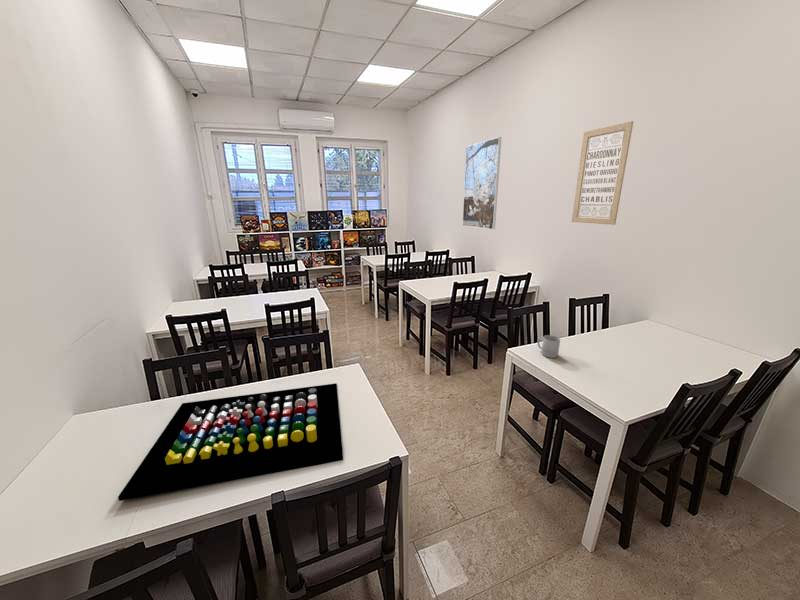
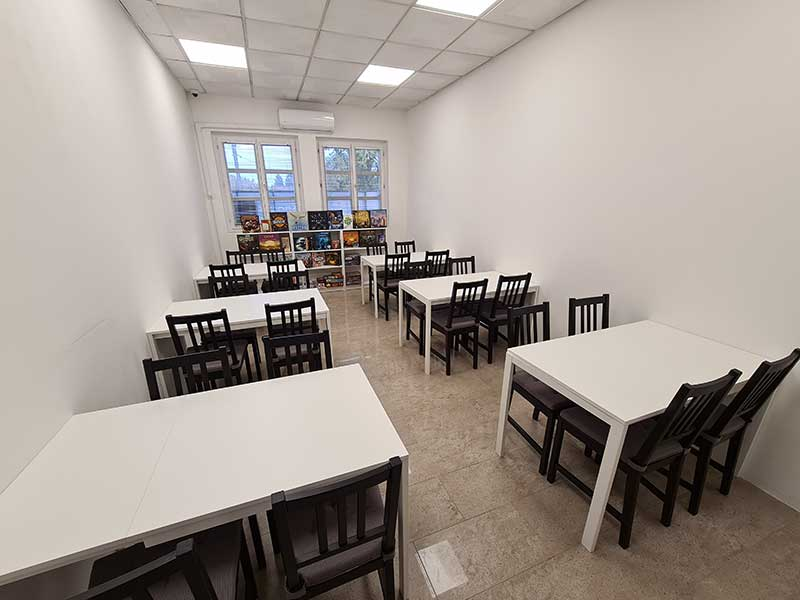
- mug (547, 345)
- board game (252, 421)
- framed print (479, 186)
- wall art (599, 177)
